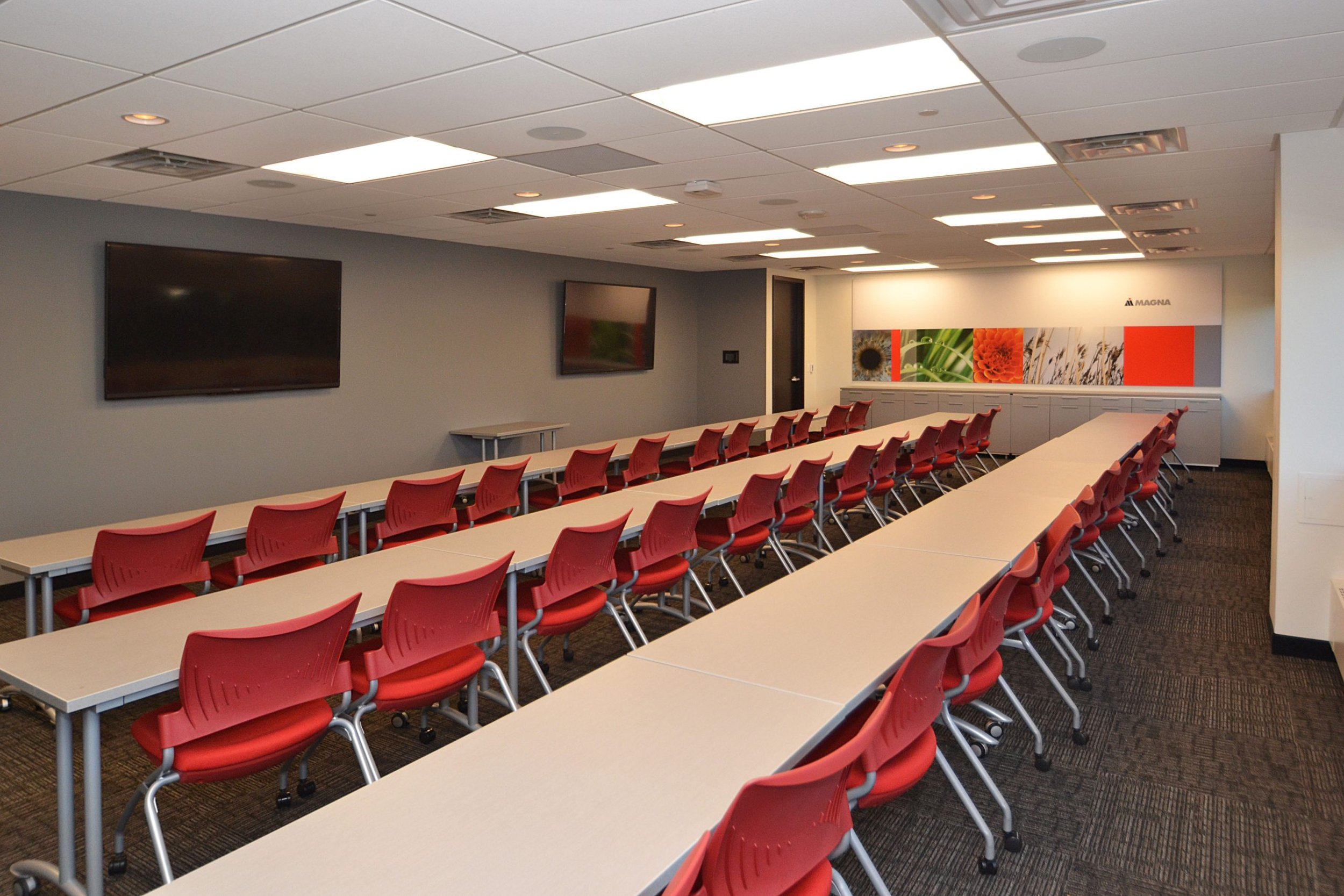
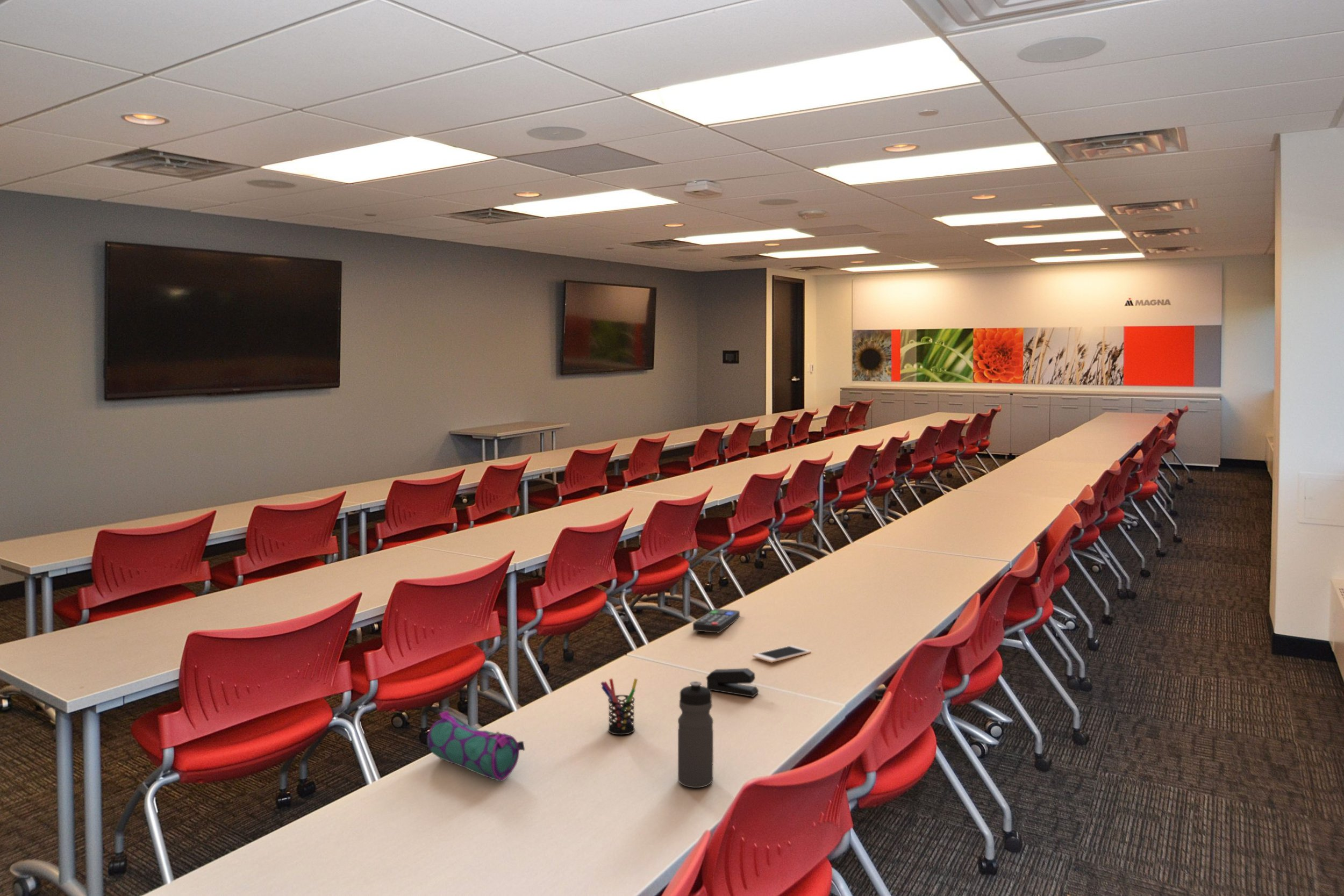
+ pen holder (622, 704)
+ water bottle (695, 732)
+ cell phone (782, 654)
+ pencil case (474, 746)
+ remote control (717, 620)
+ stapler (732, 679)
